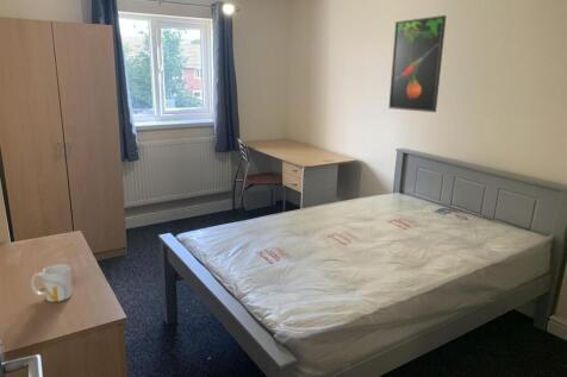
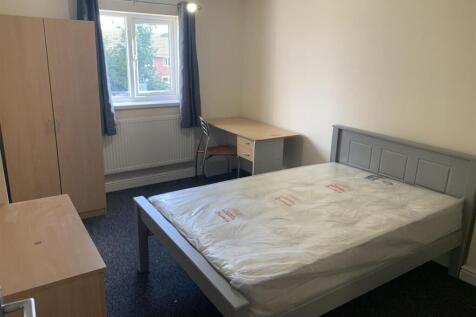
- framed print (415, 65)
- mug (52, 283)
